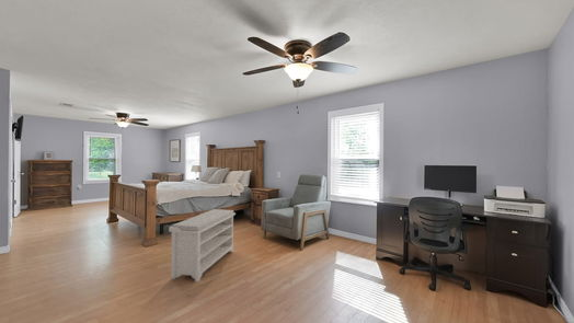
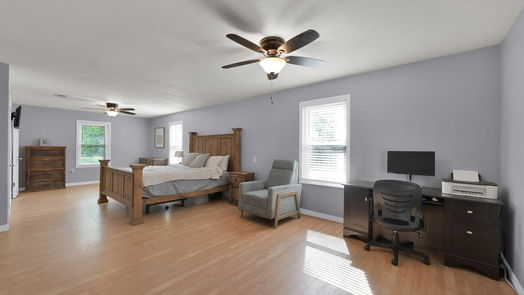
- bench (206, 239)
